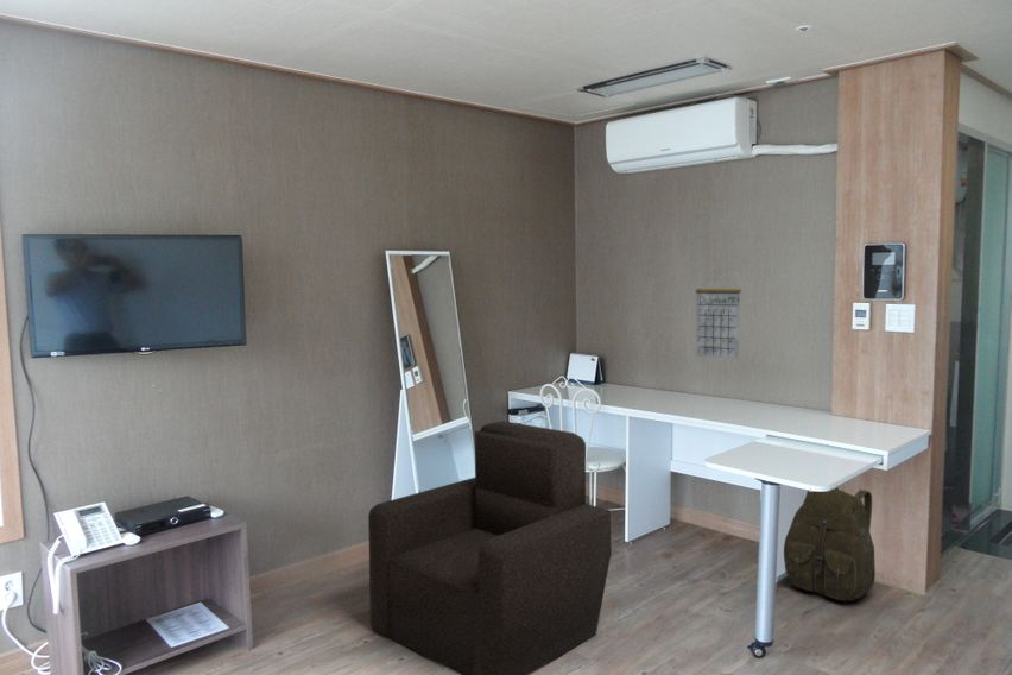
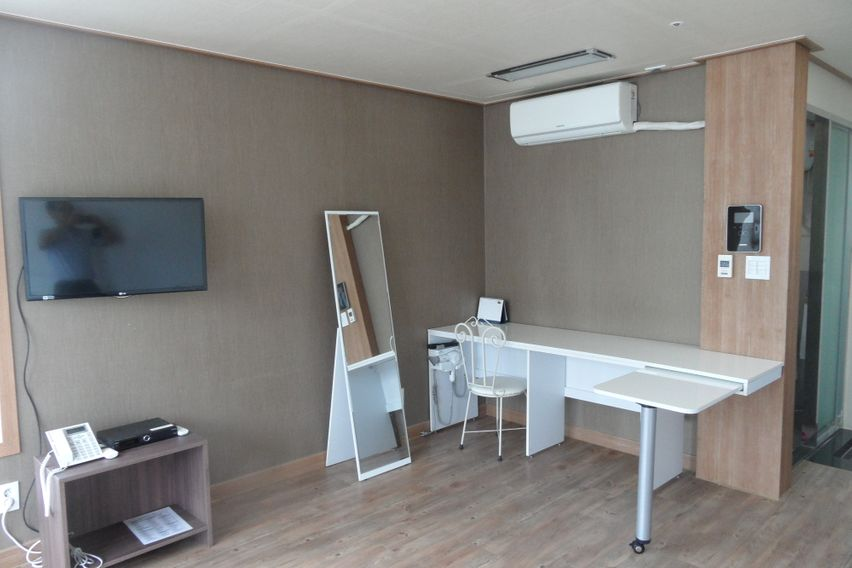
- armchair (487, 534)
- backpack (834, 538)
- calendar (717, 315)
